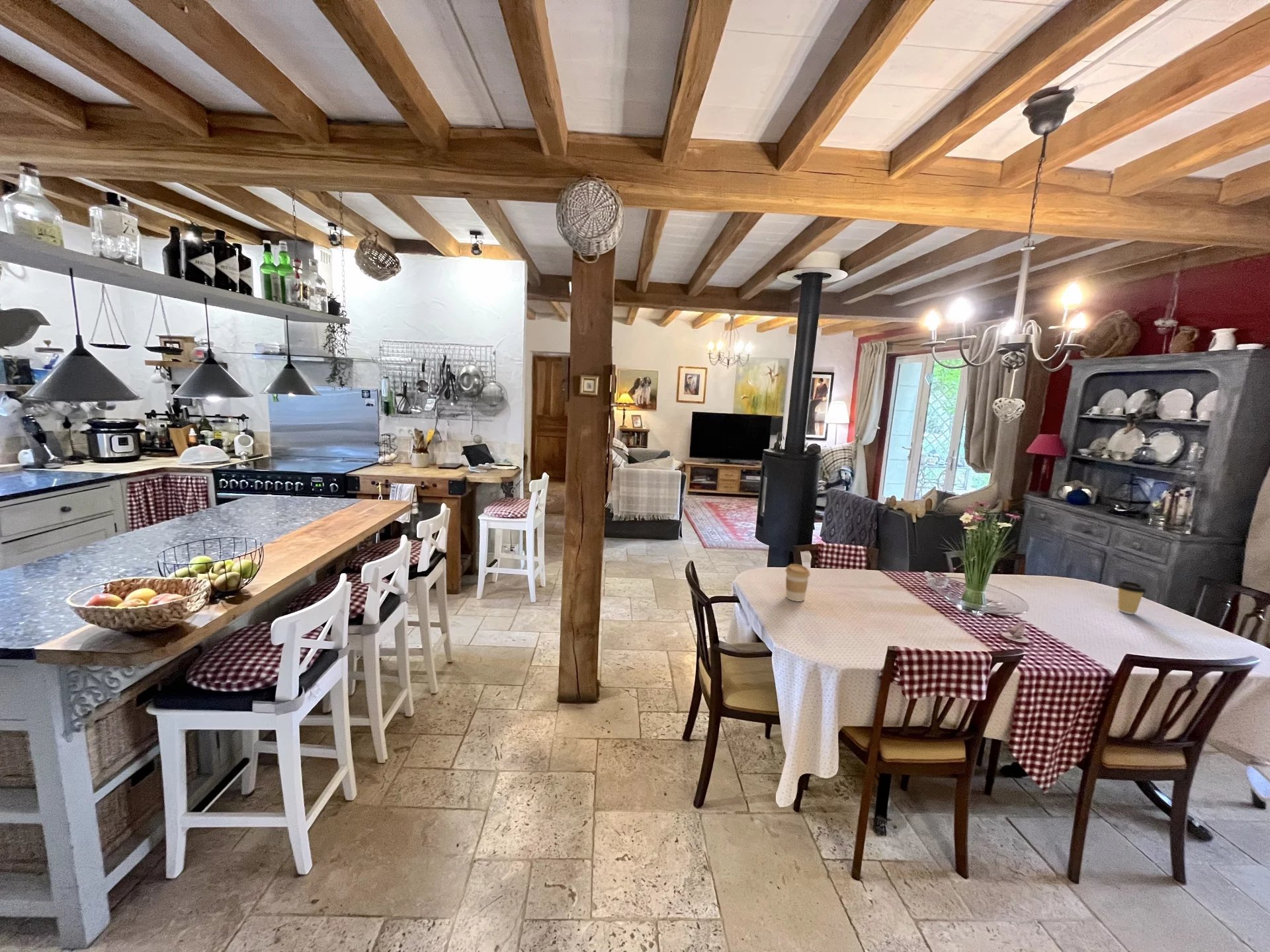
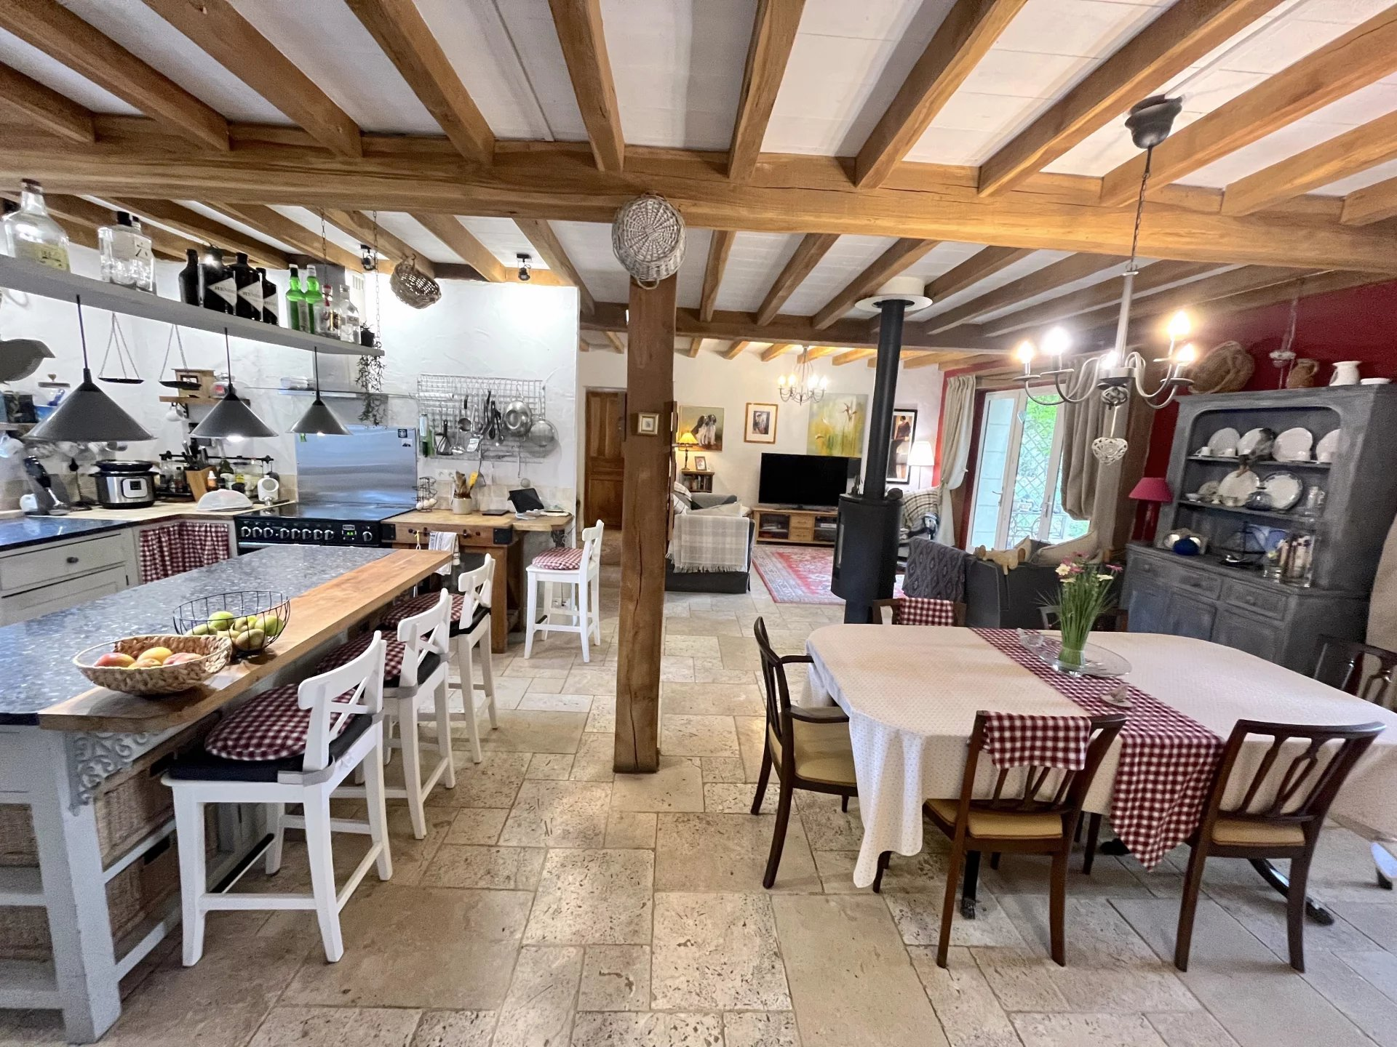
- coffee cup (796, 582)
- coffee cup (1129, 598)
